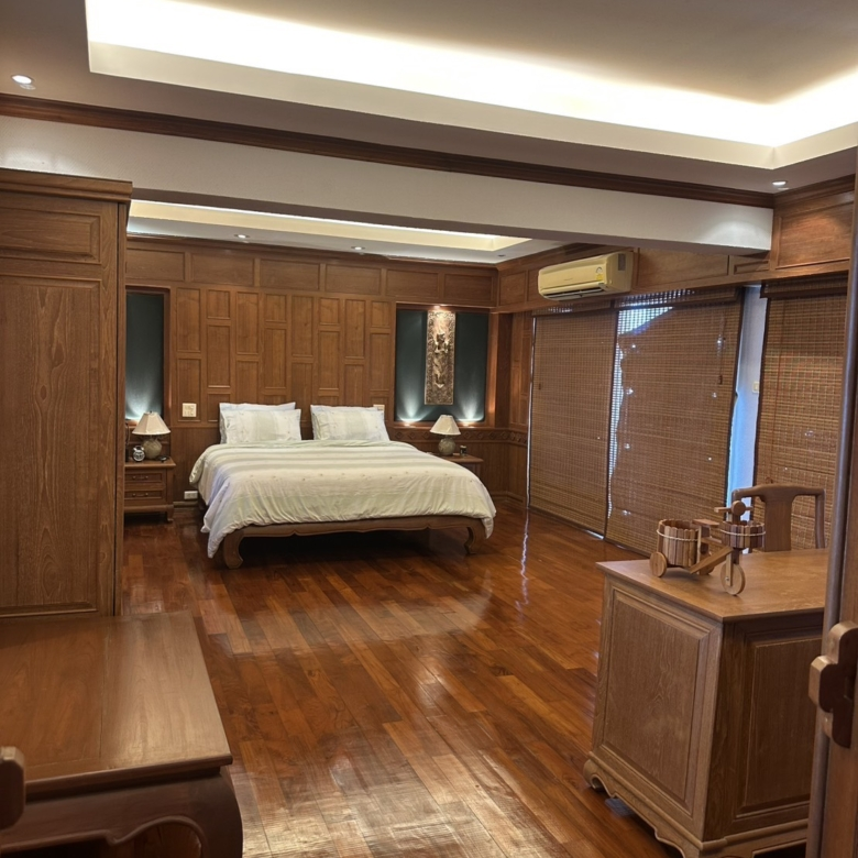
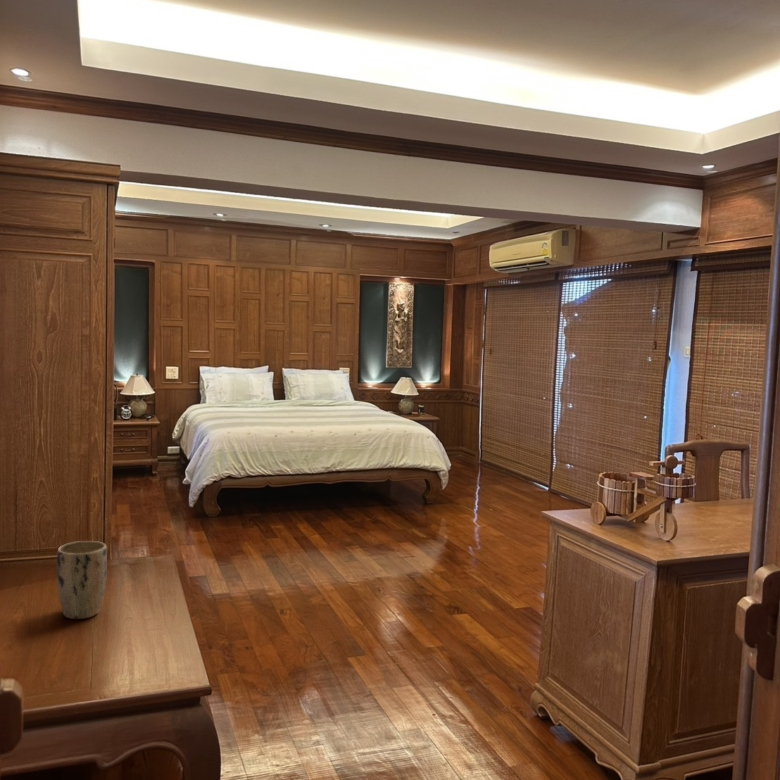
+ plant pot (81, 580)
